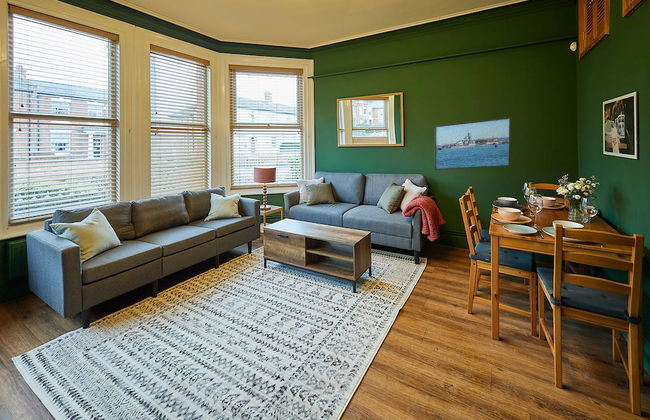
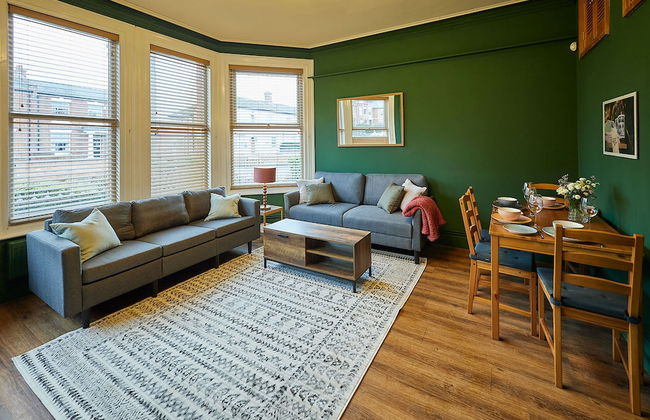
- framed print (470, 145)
